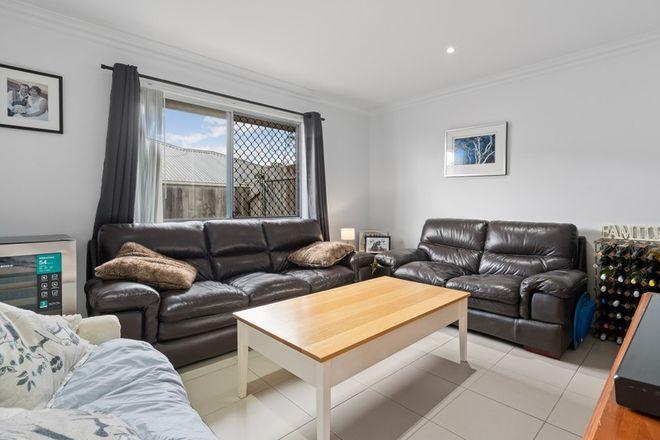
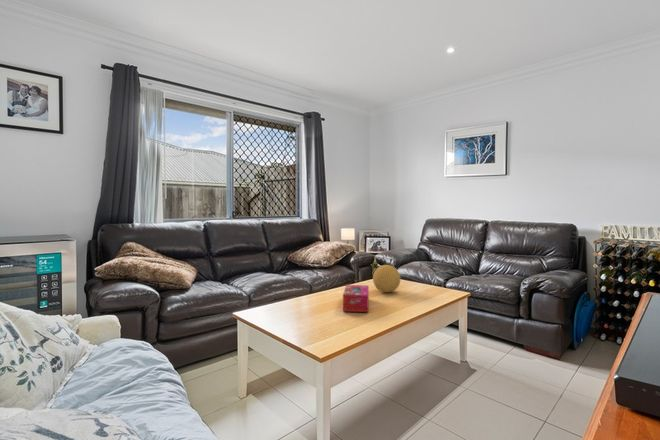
+ tissue box (356, 297)
+ decorative ball (386, 278)
